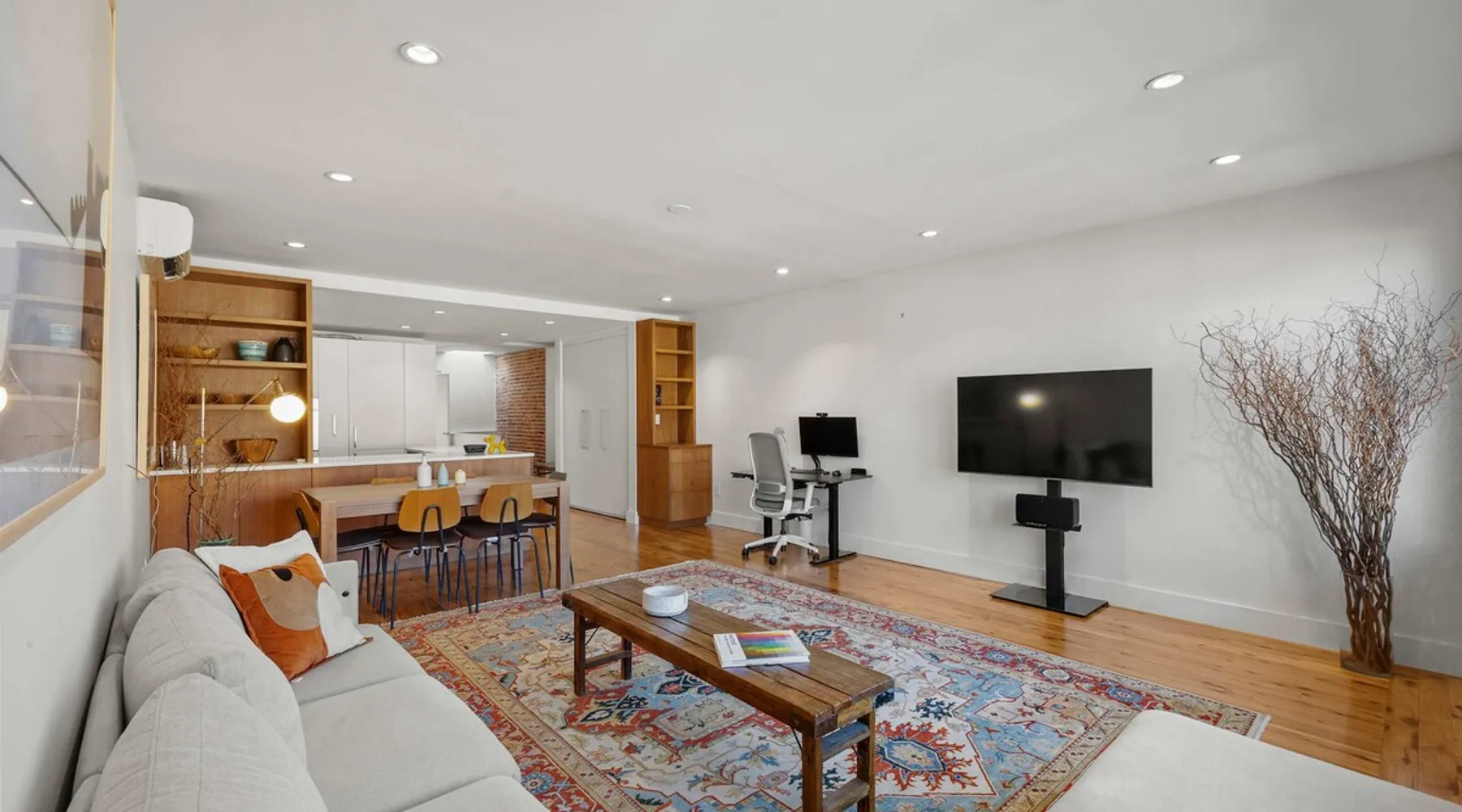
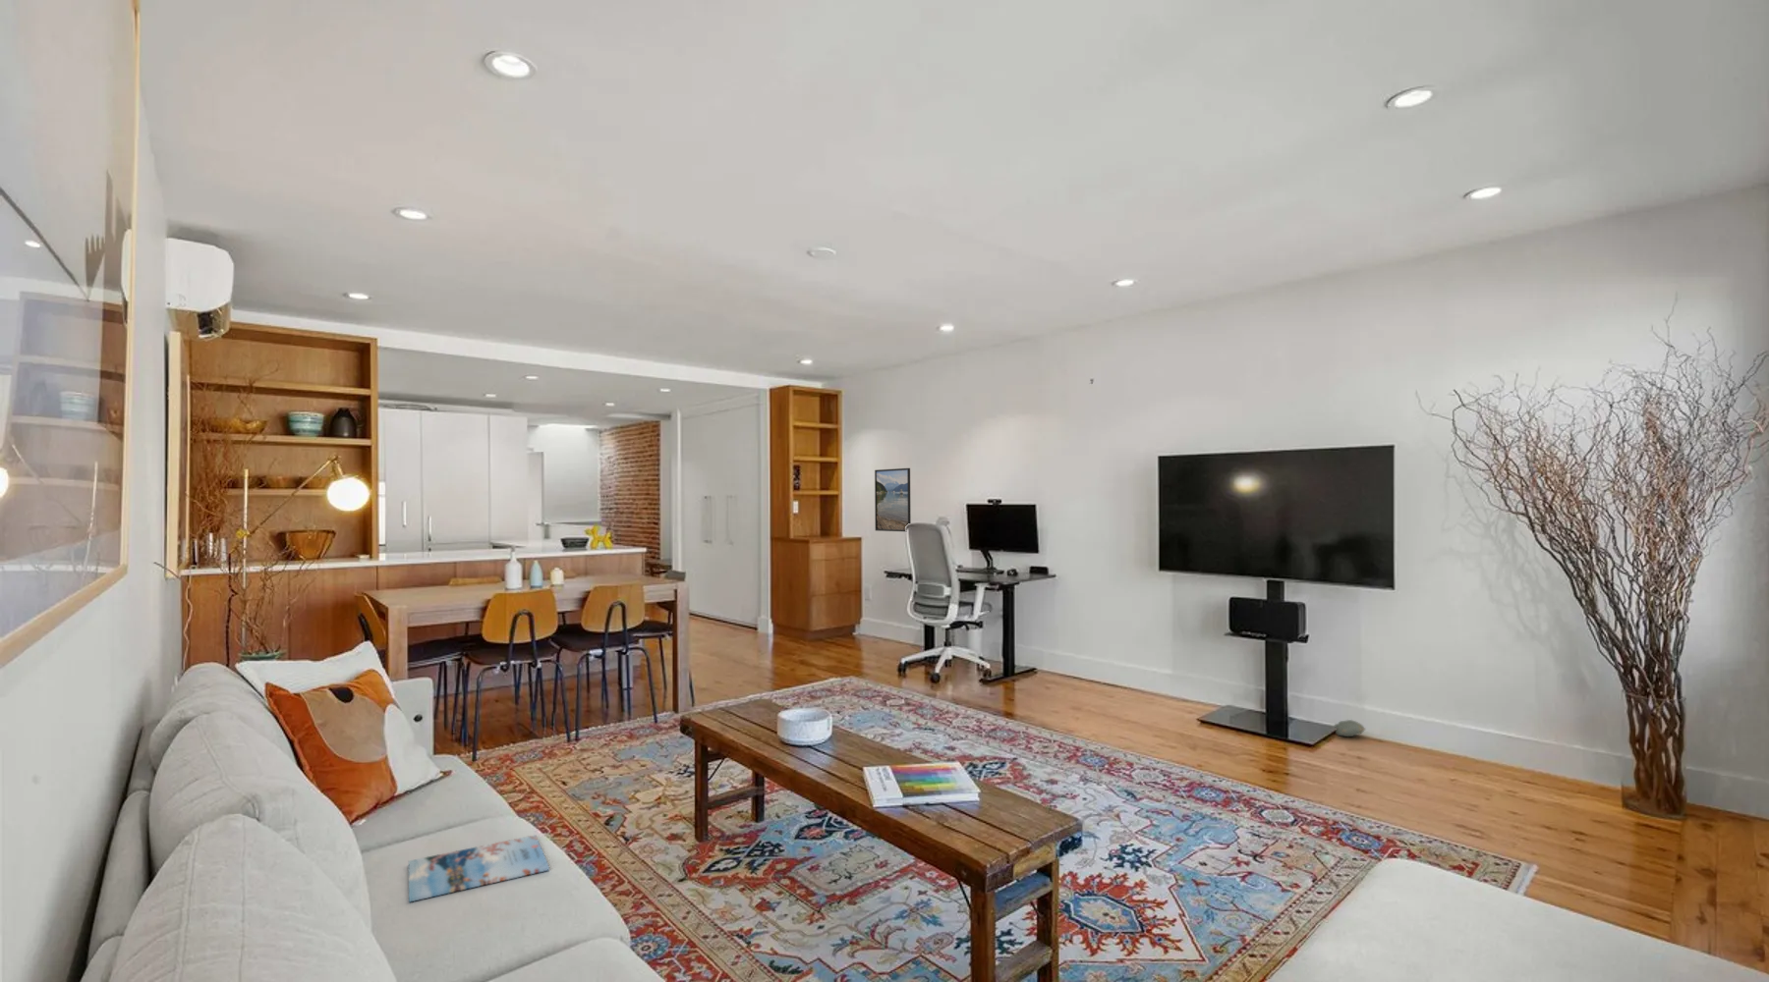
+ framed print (892, 499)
+ magazine (478, 865)
+ plush toy (1350, 728)
